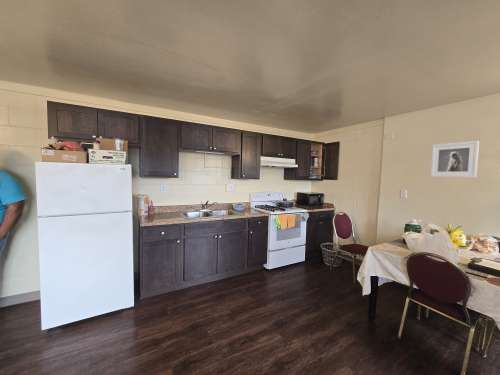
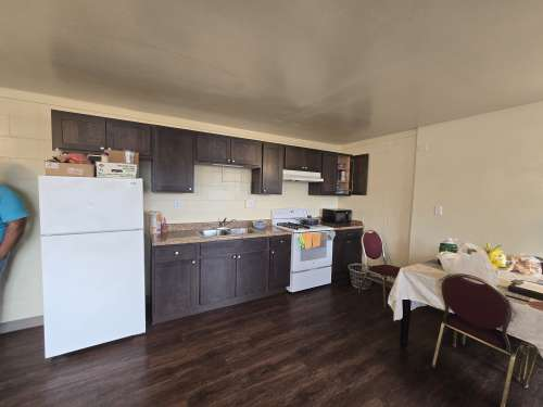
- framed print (453, 160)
